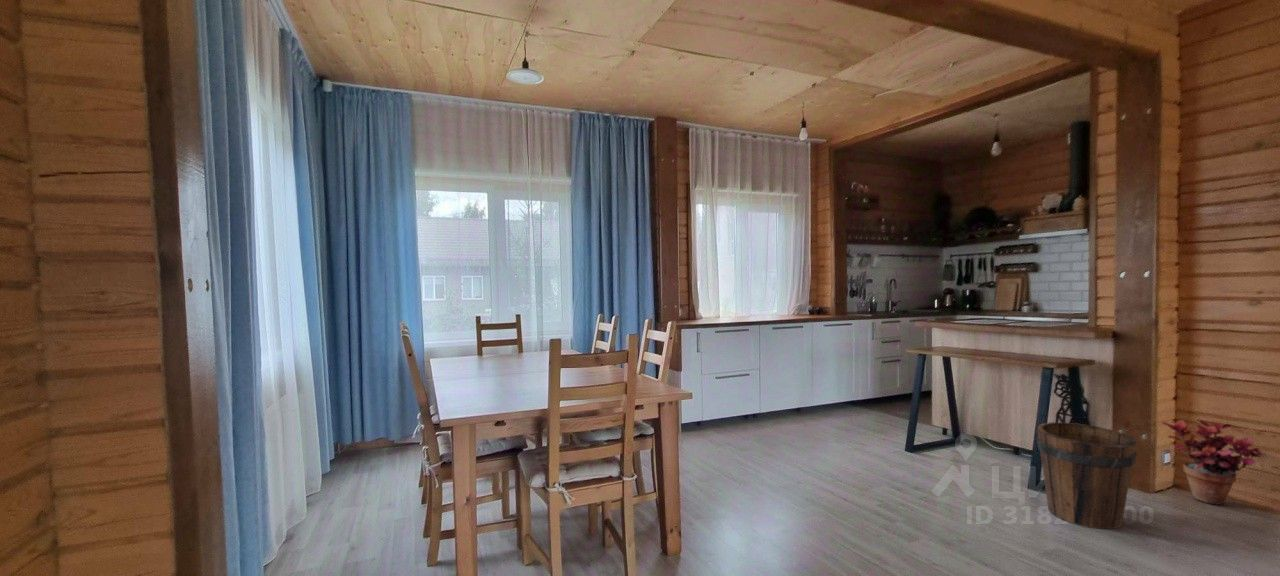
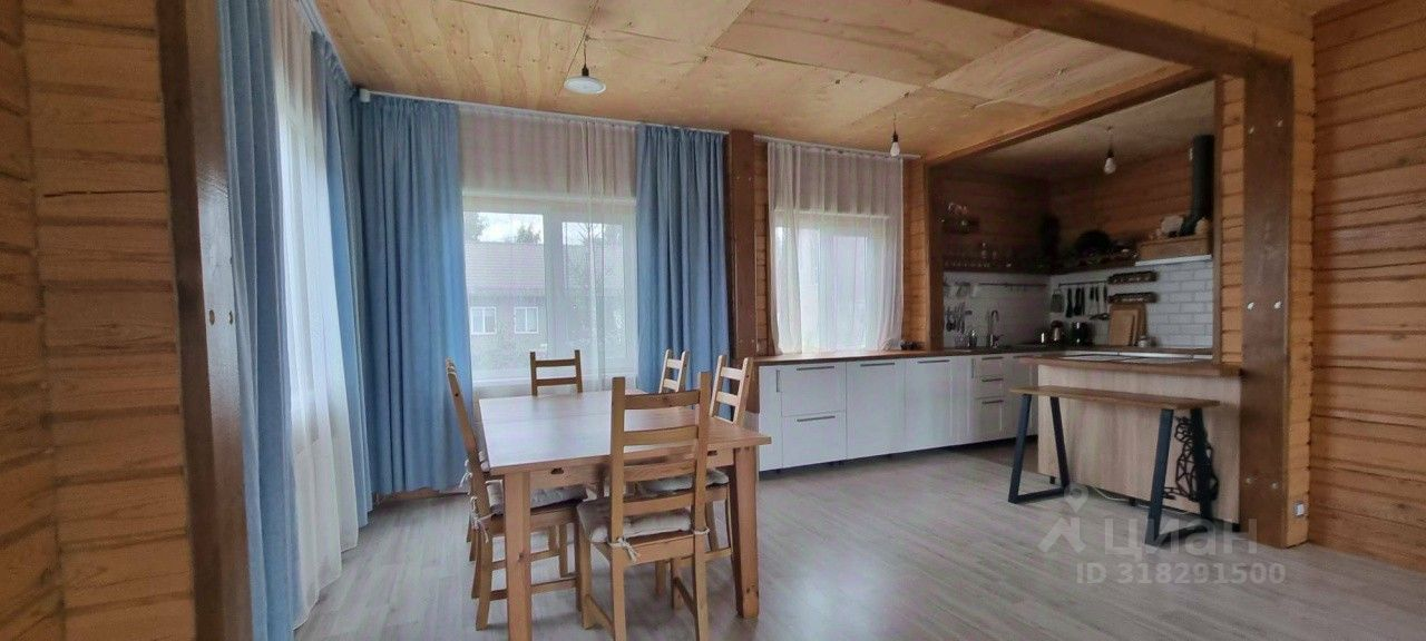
- potted plant (1214, 463)
- bucket (1083, 474)
